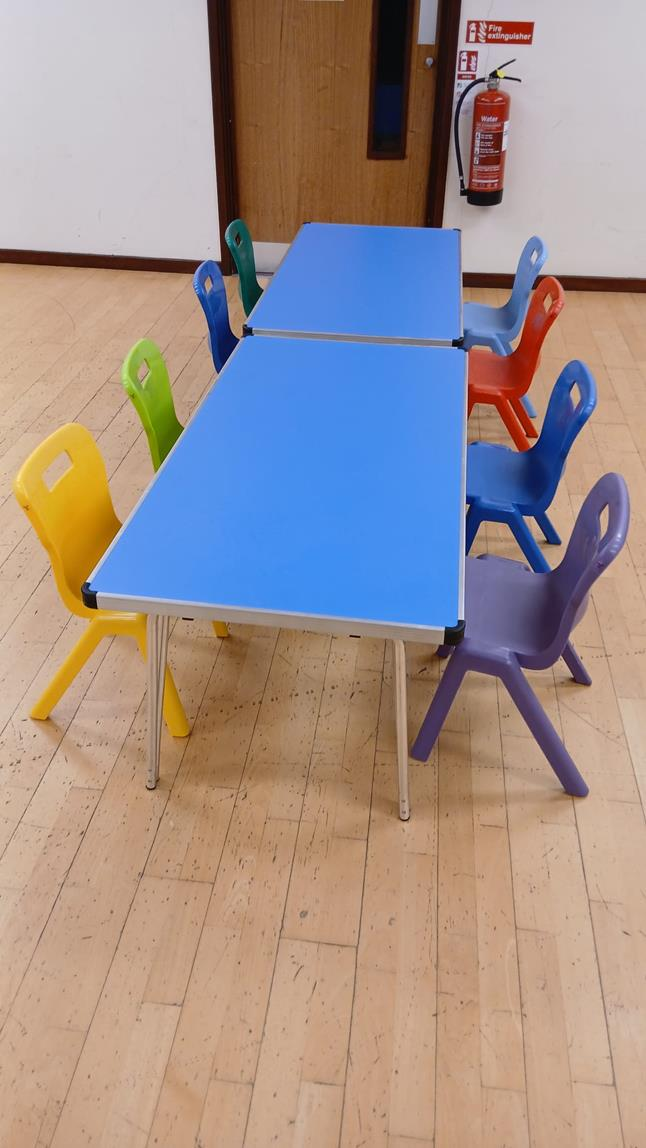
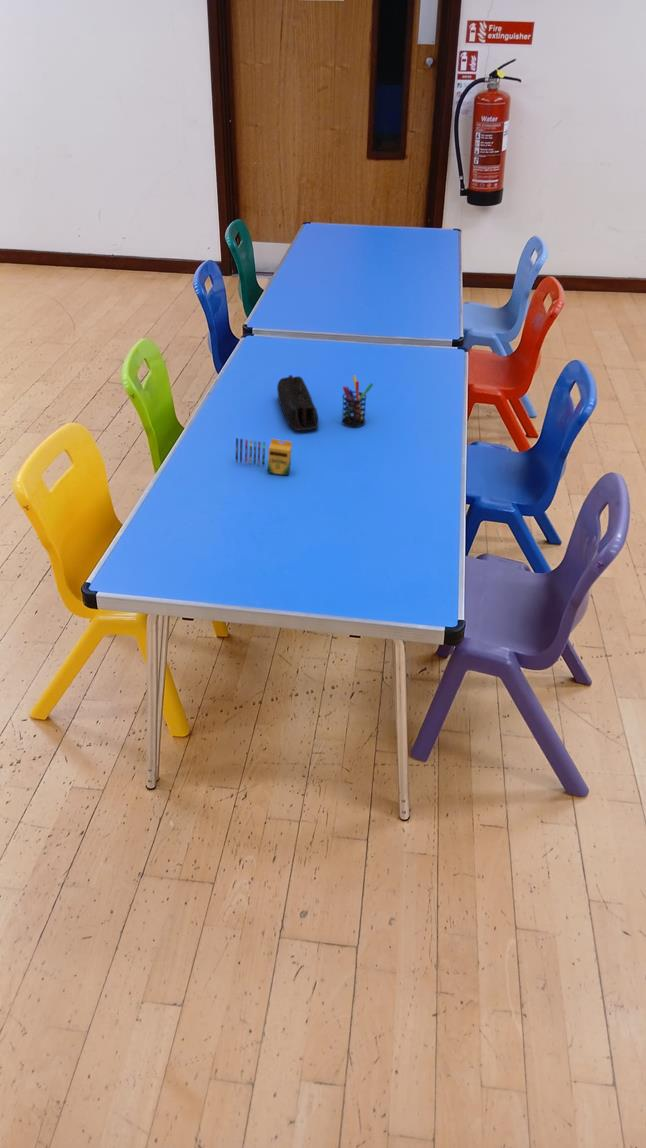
+ pen holder (357, 400)
+ crayon (264, 453)
+ pencil case (297, 395)
